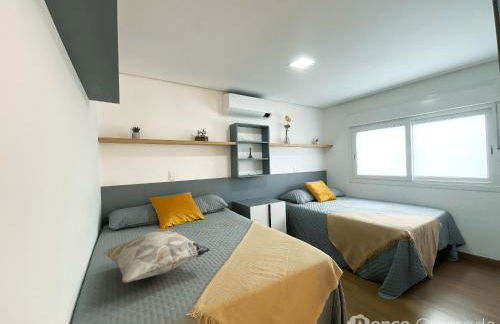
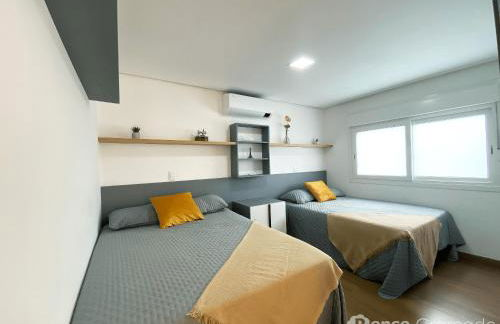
- decorative pillow (157, 251)
